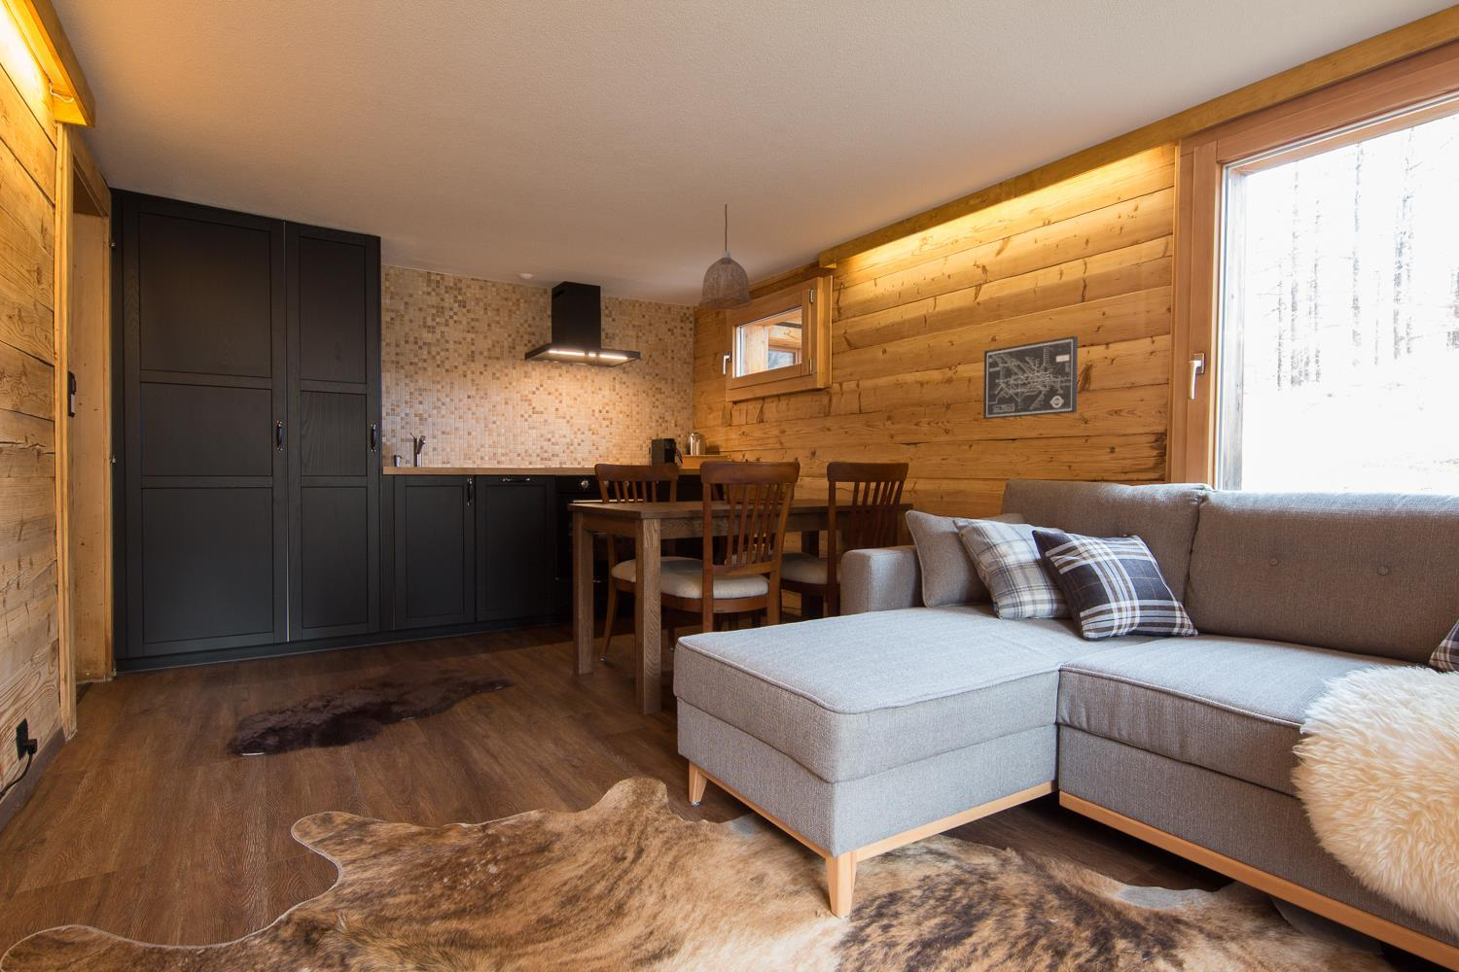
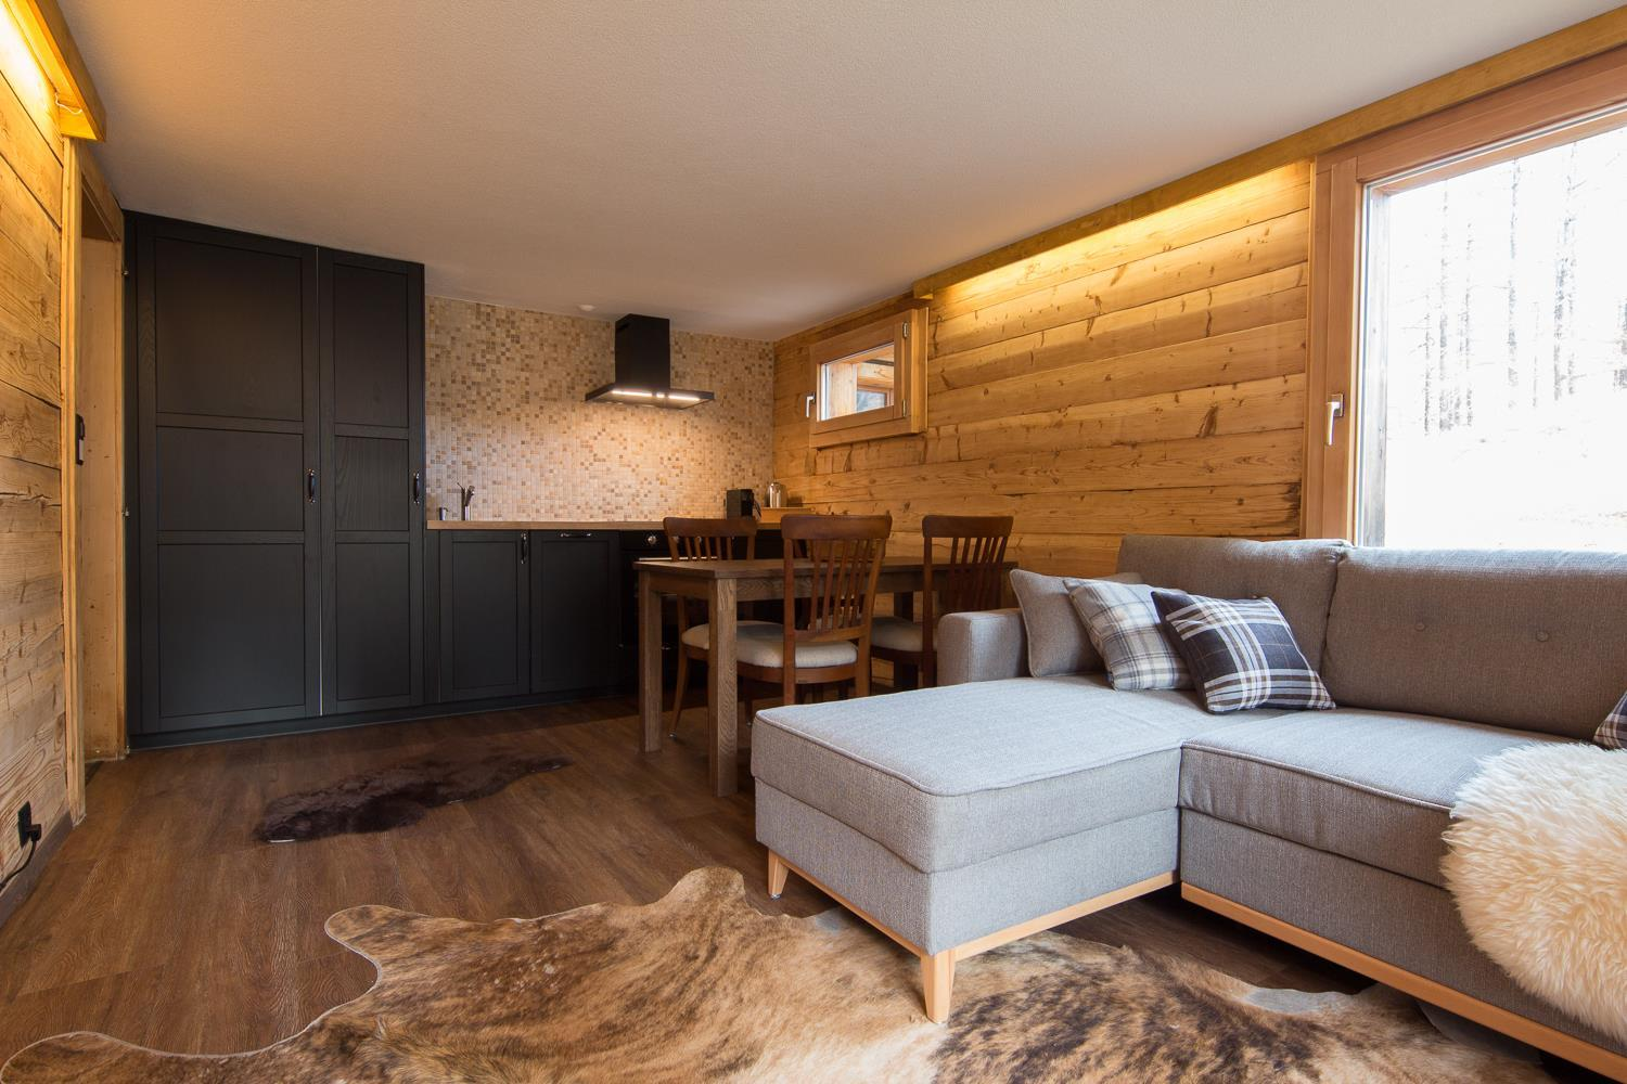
- wall art (1027, 379)
- pendant lamp (725, 254)
